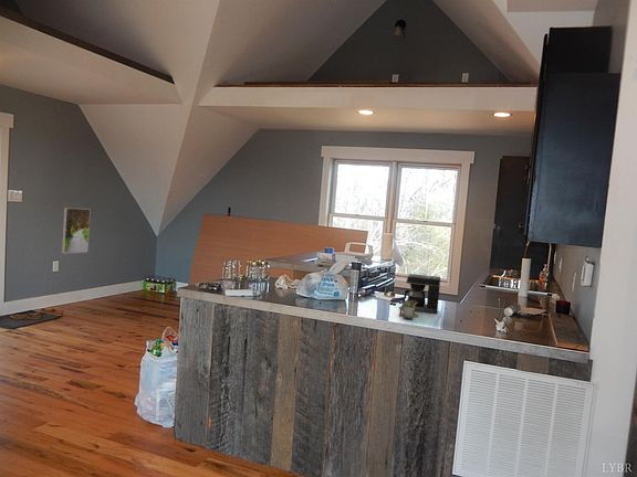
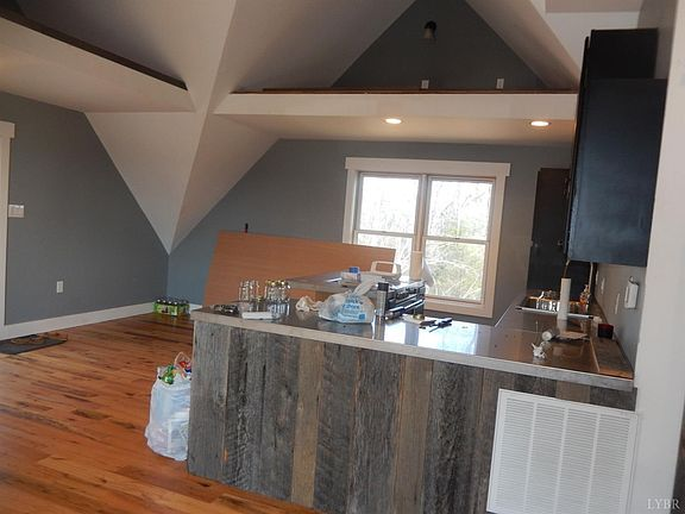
- coffee maker (420, 296)
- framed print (76, 230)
